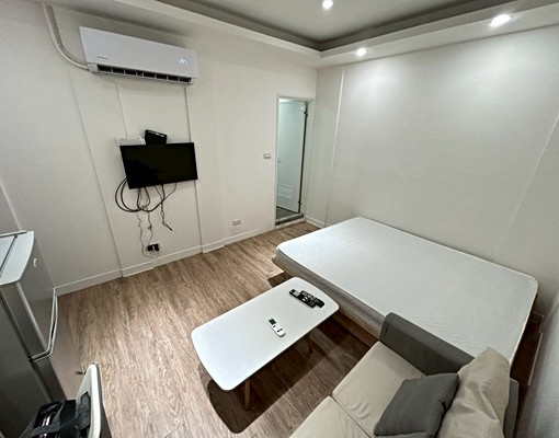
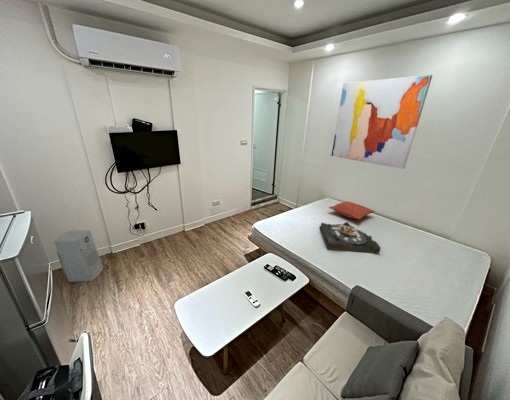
+ wall art (372, 123)
+ air purifier (79, 255)
+ pillow (351, 209)
+ serving tray (347, 232)
